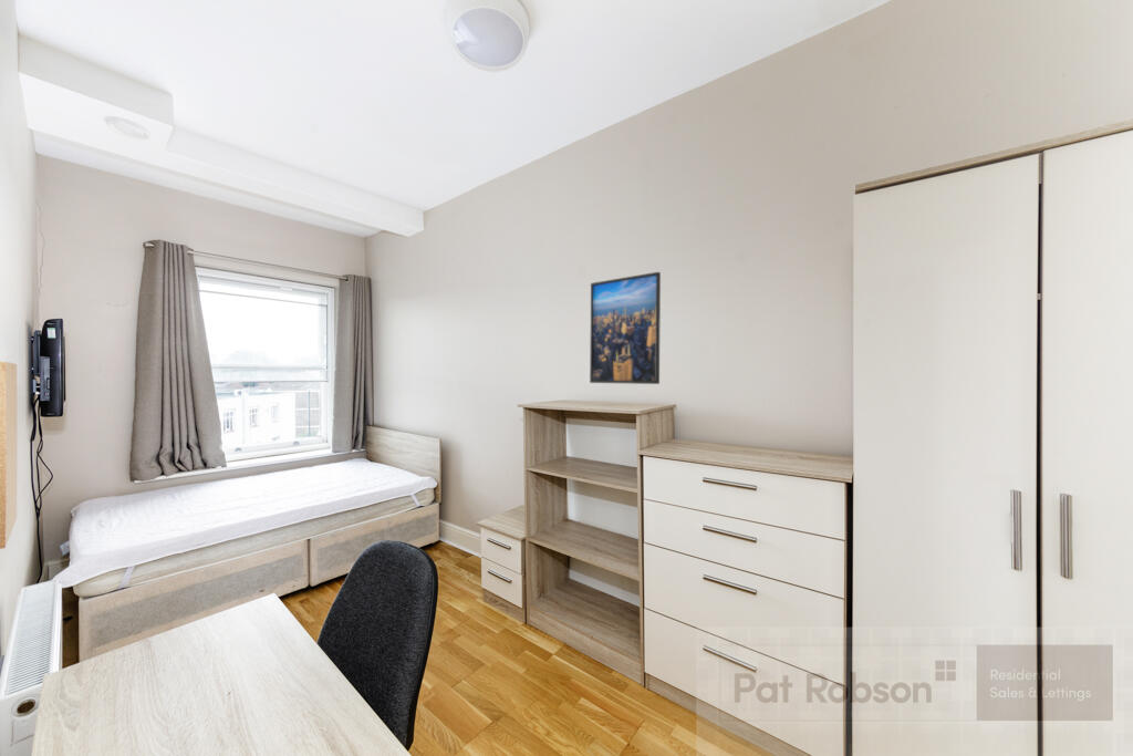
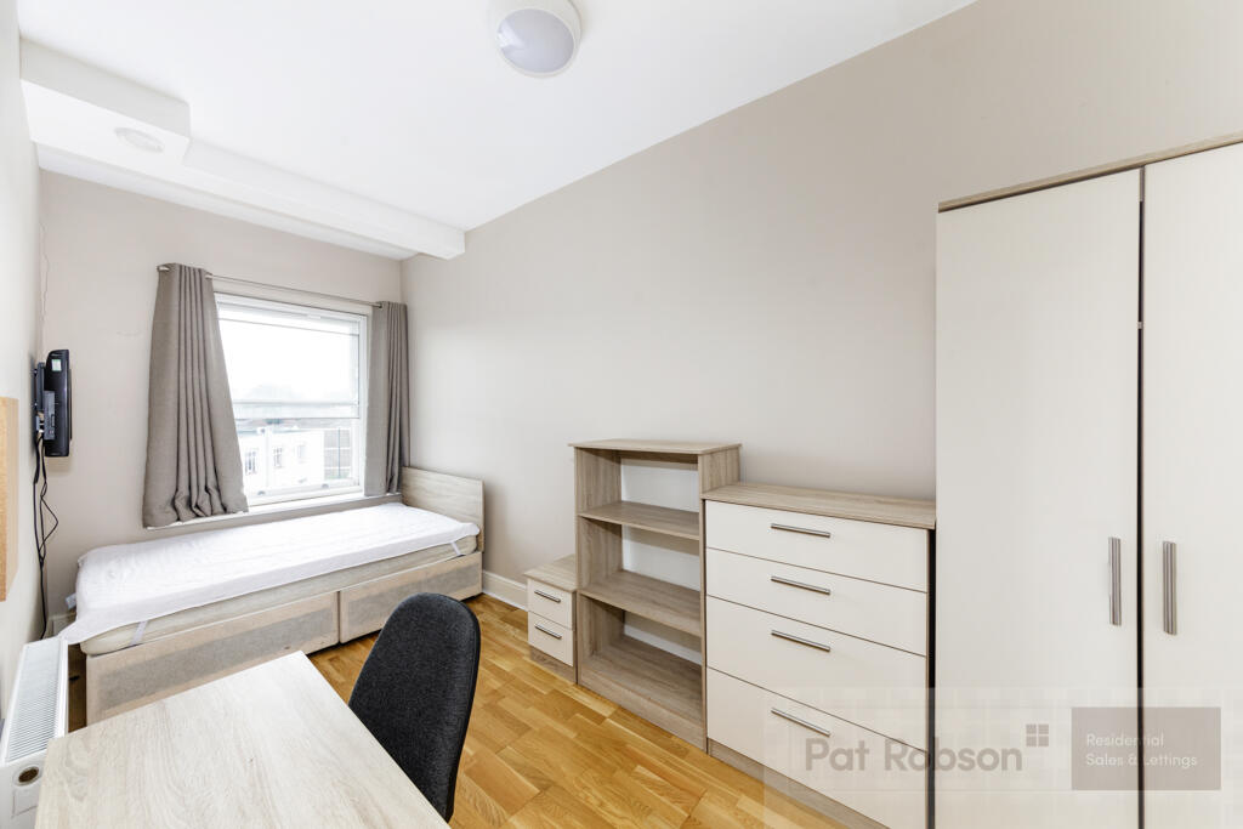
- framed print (623, 330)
